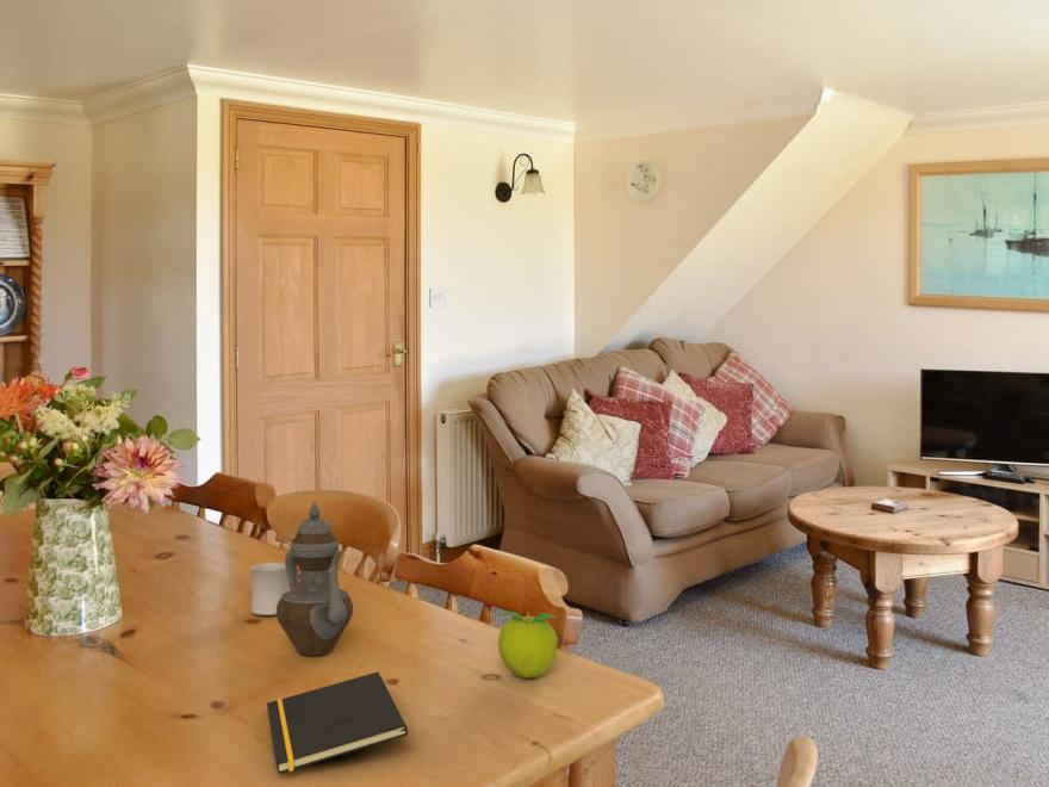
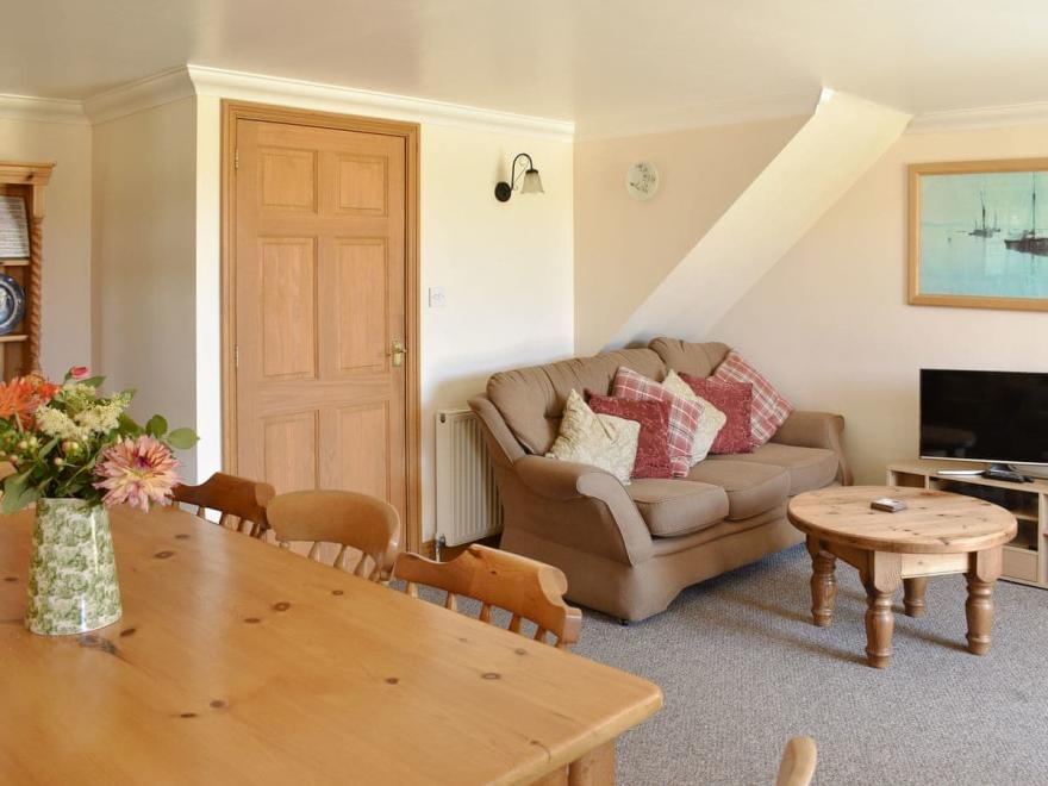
- fruit (527, 643)
- notepad (333, 718)
- teapot (314, 575)
- cup (278, 587)
